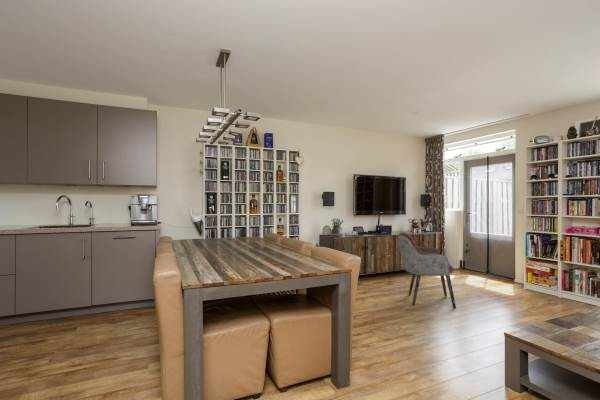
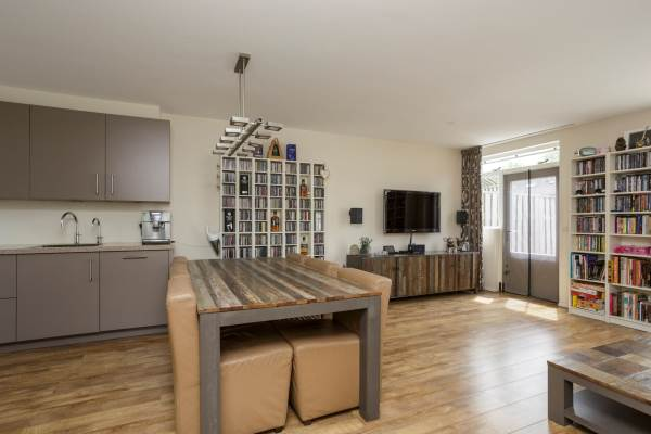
- armchair (424, 266)
